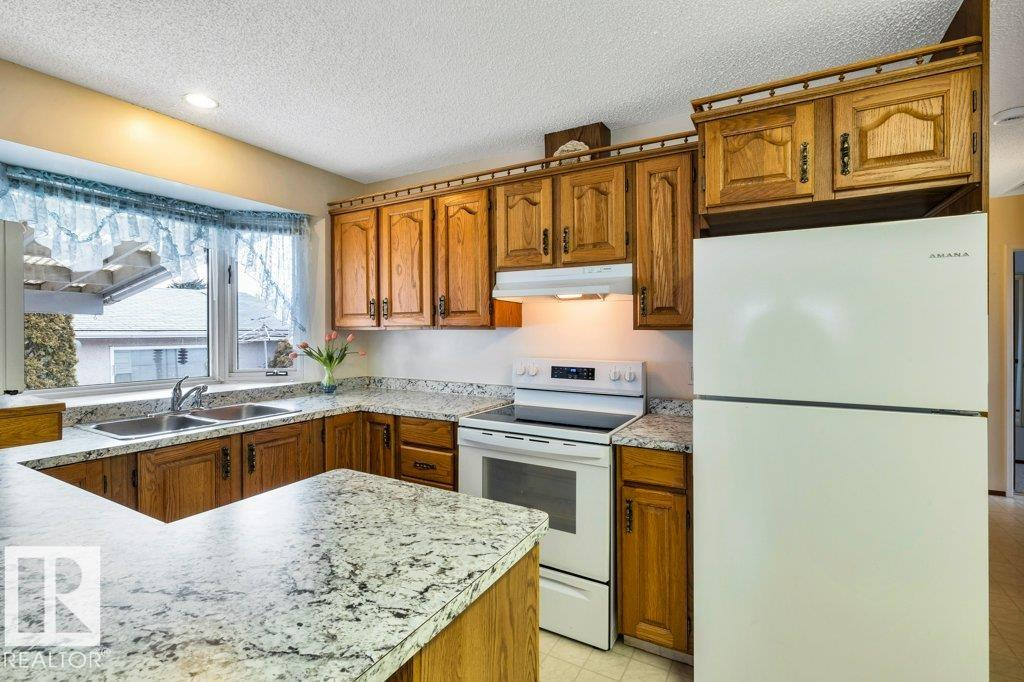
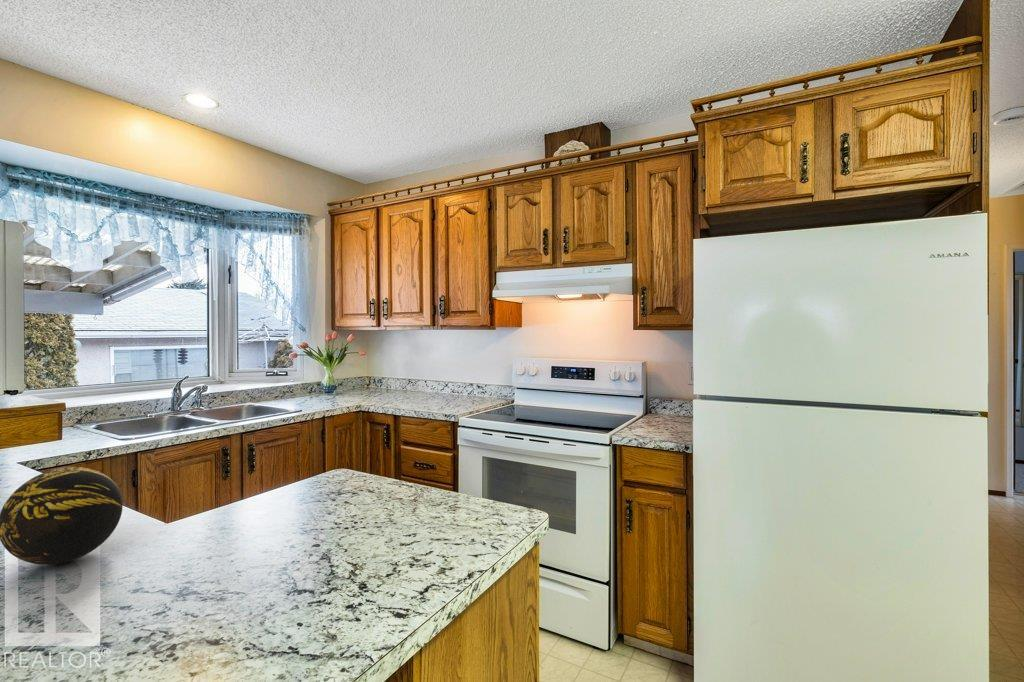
+ decorative orb (64, 514)
